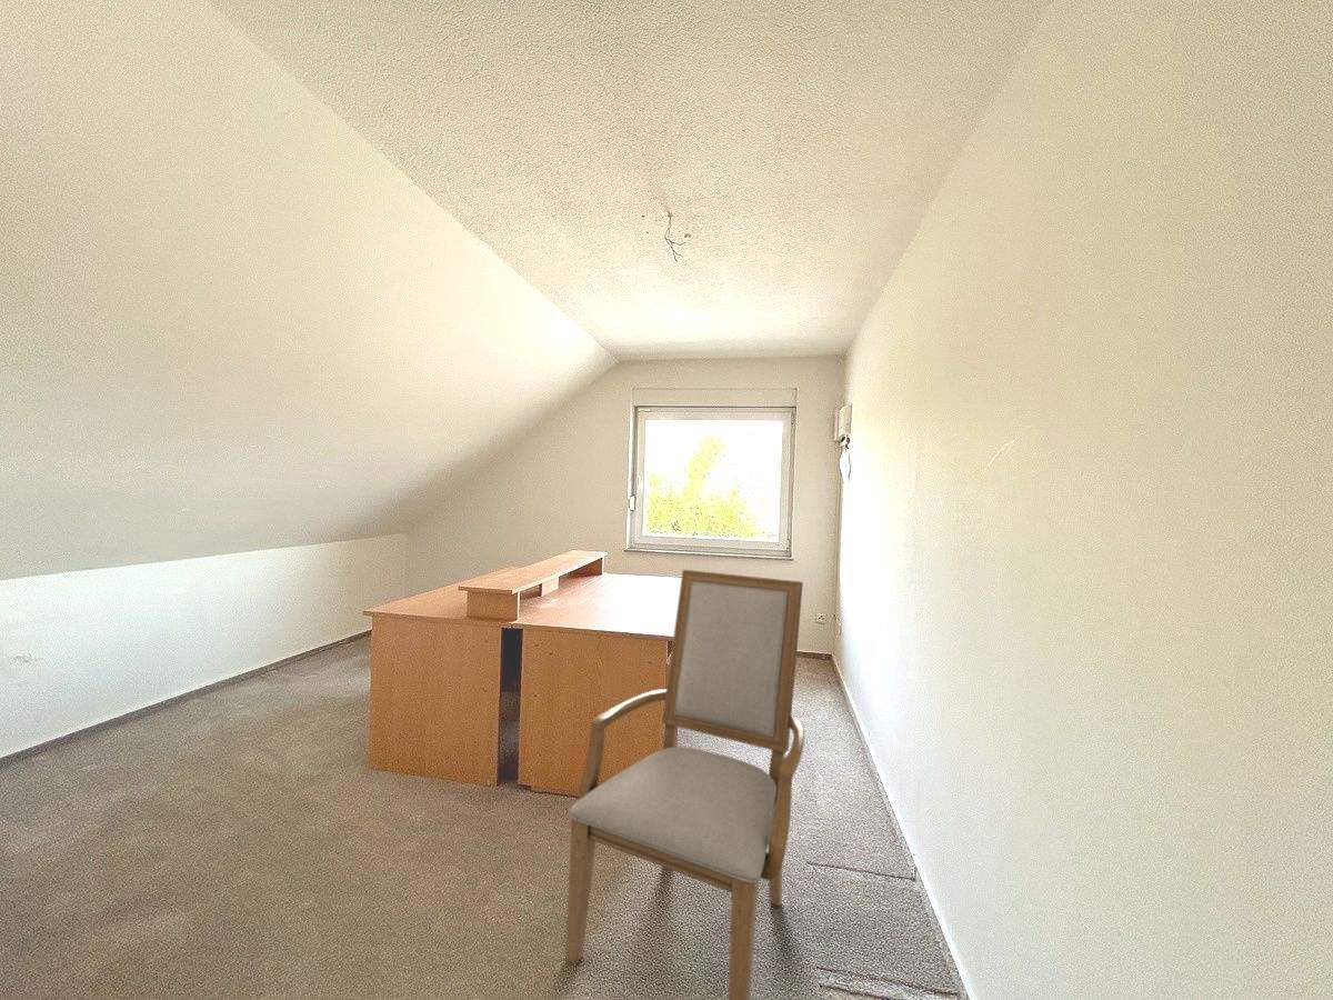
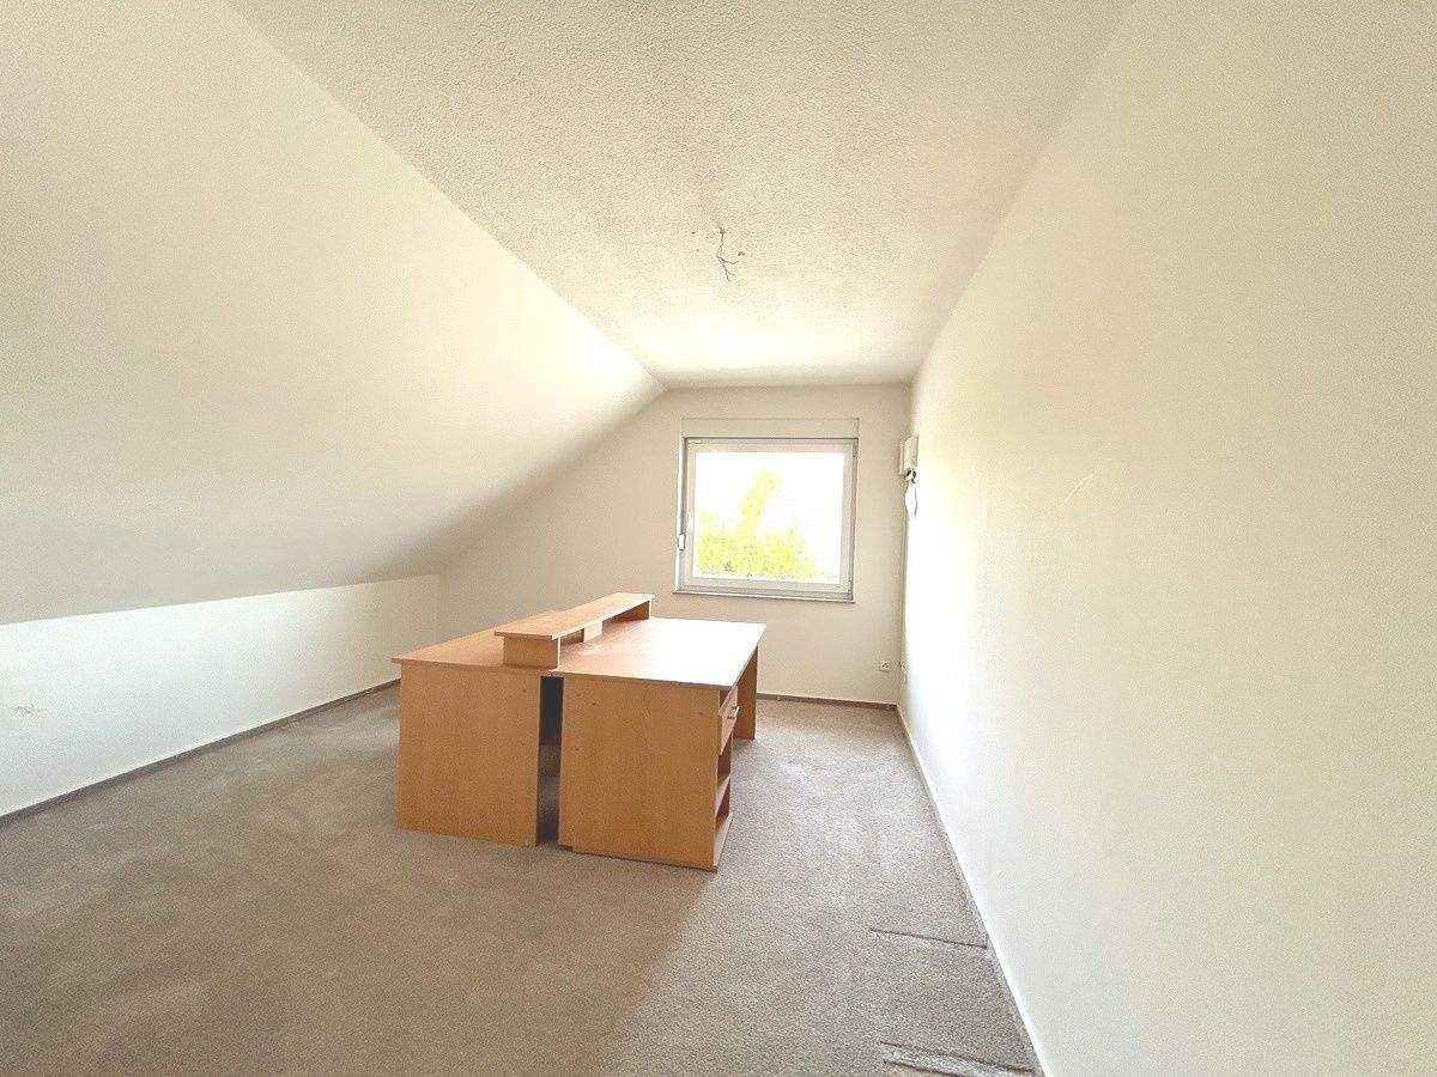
- chair (701, 754)
